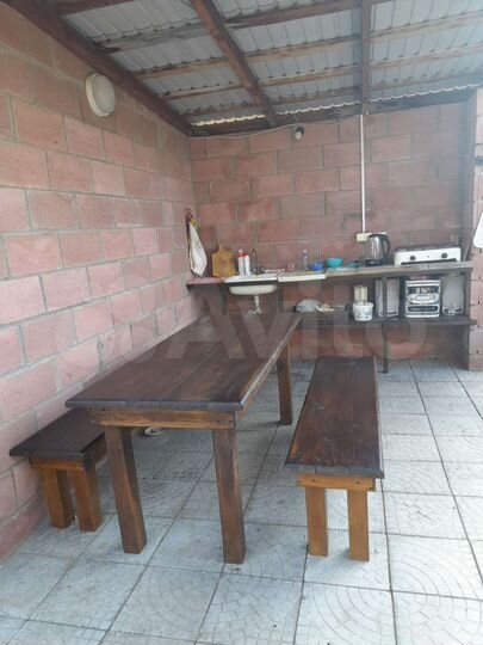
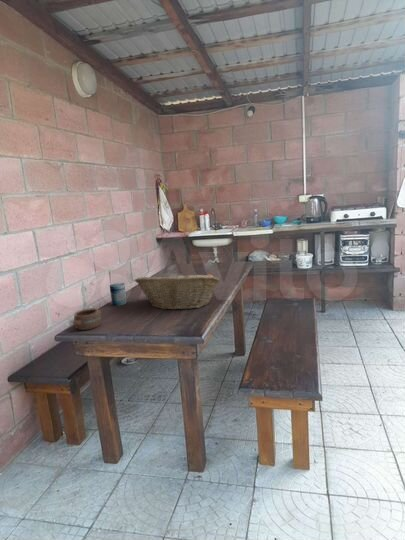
+ pottery (87, 319)
+ fruit basket (177, 286)
+ beverage can (118, 294)
